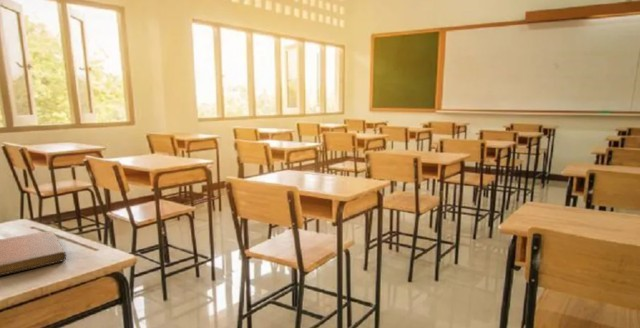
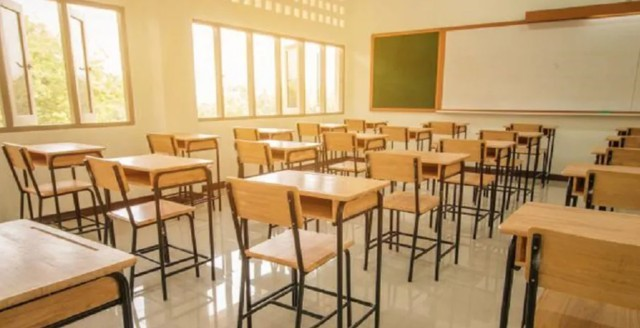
- notebook (24, 250)
